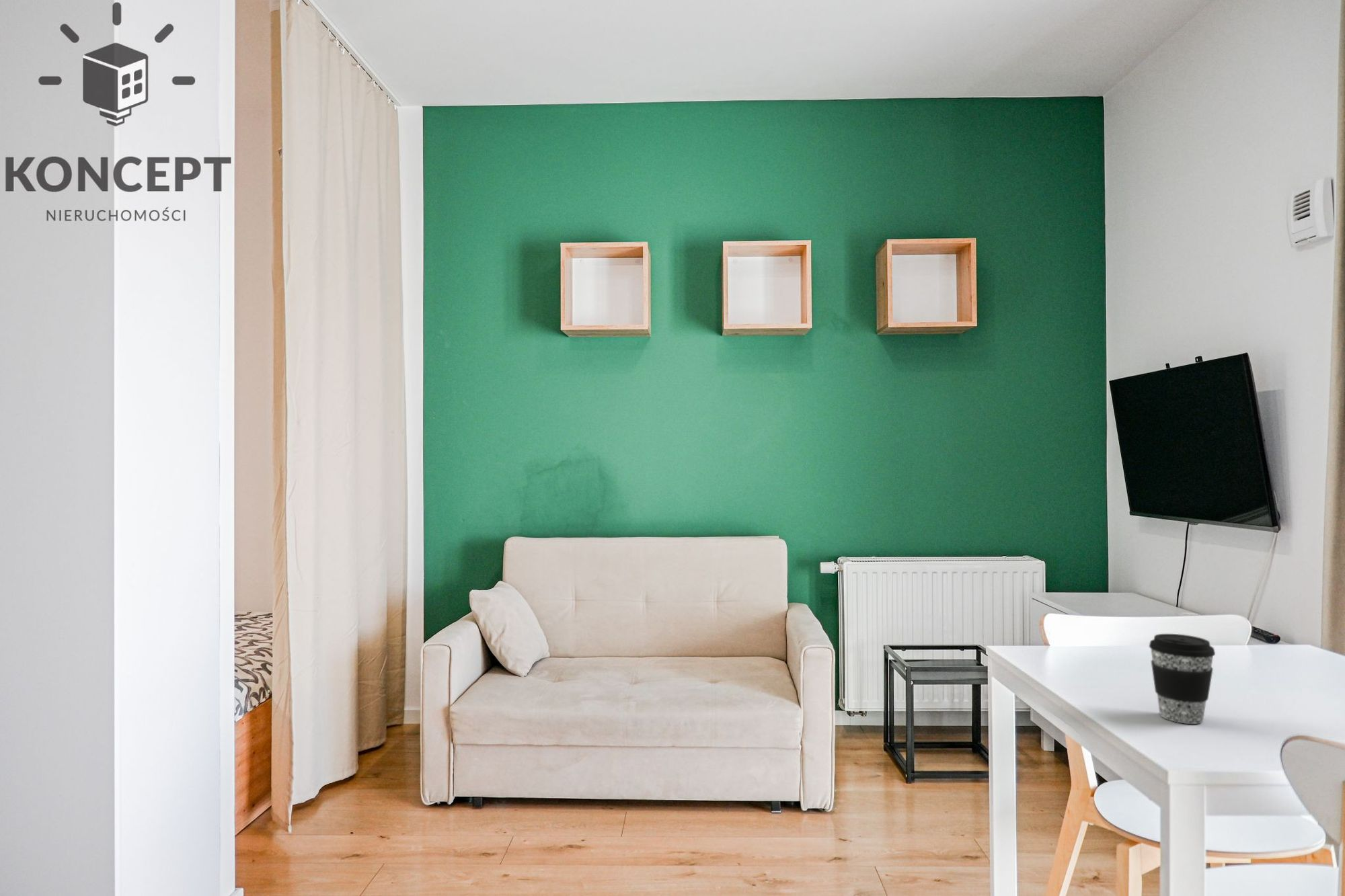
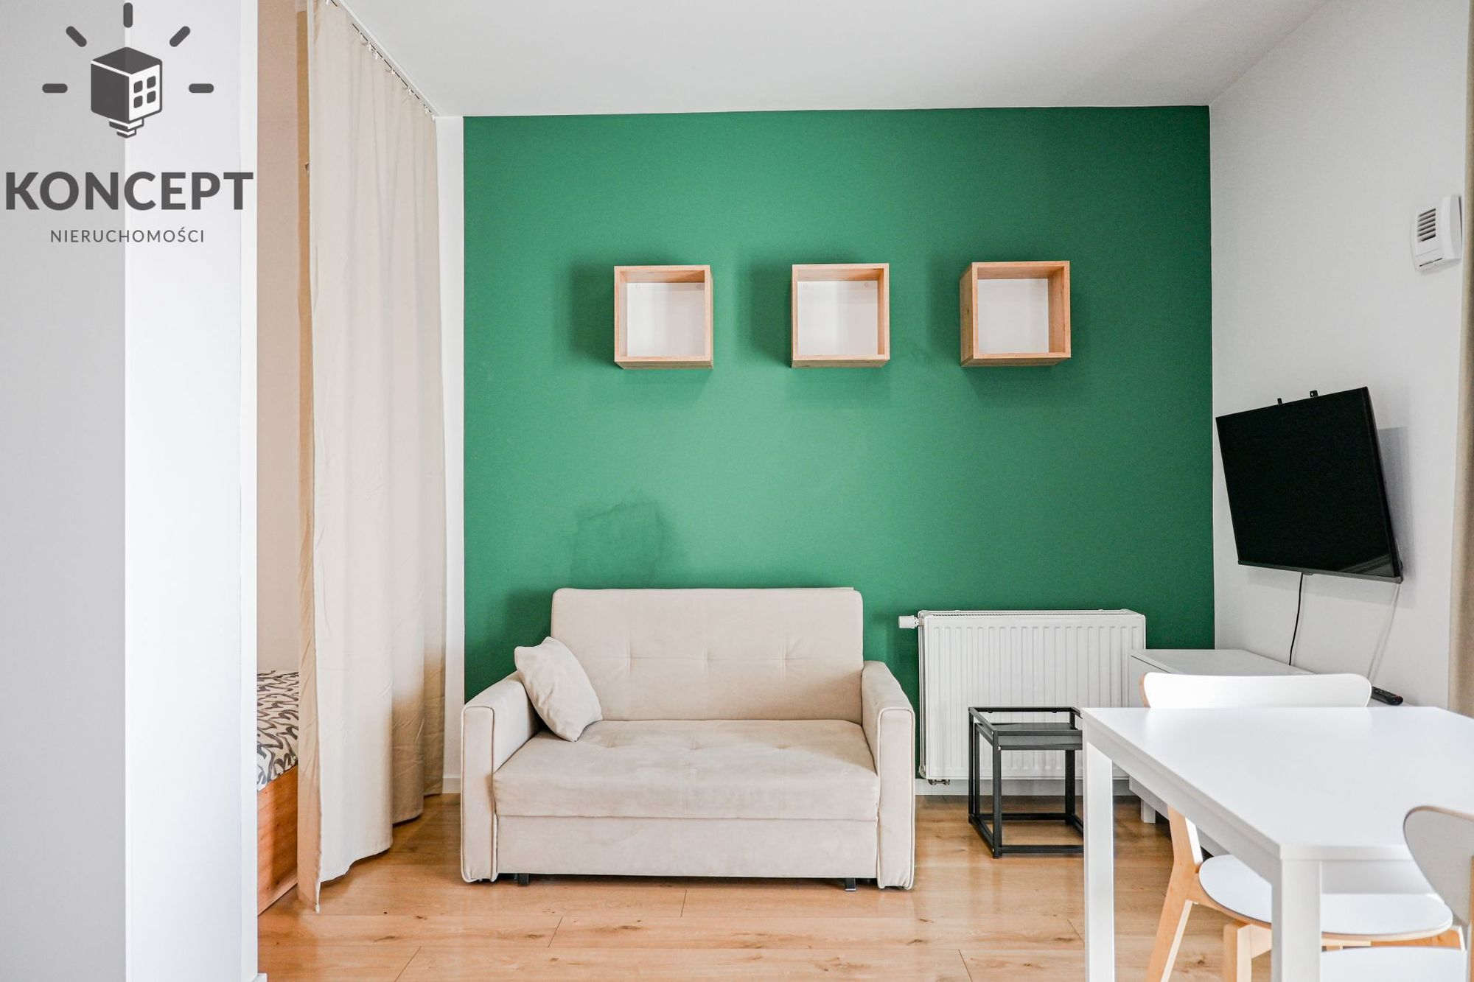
- coffee cup (1181, 678)
